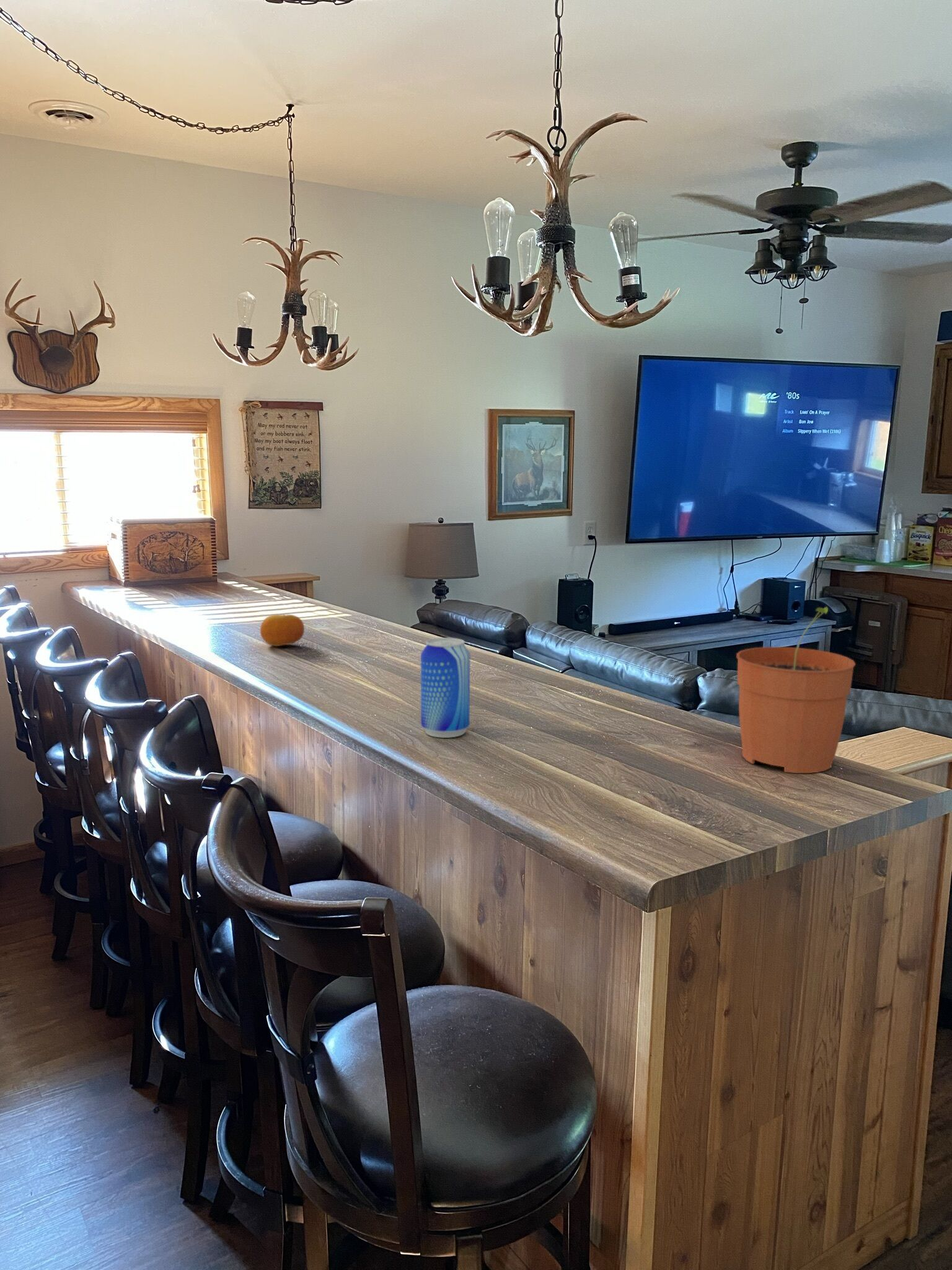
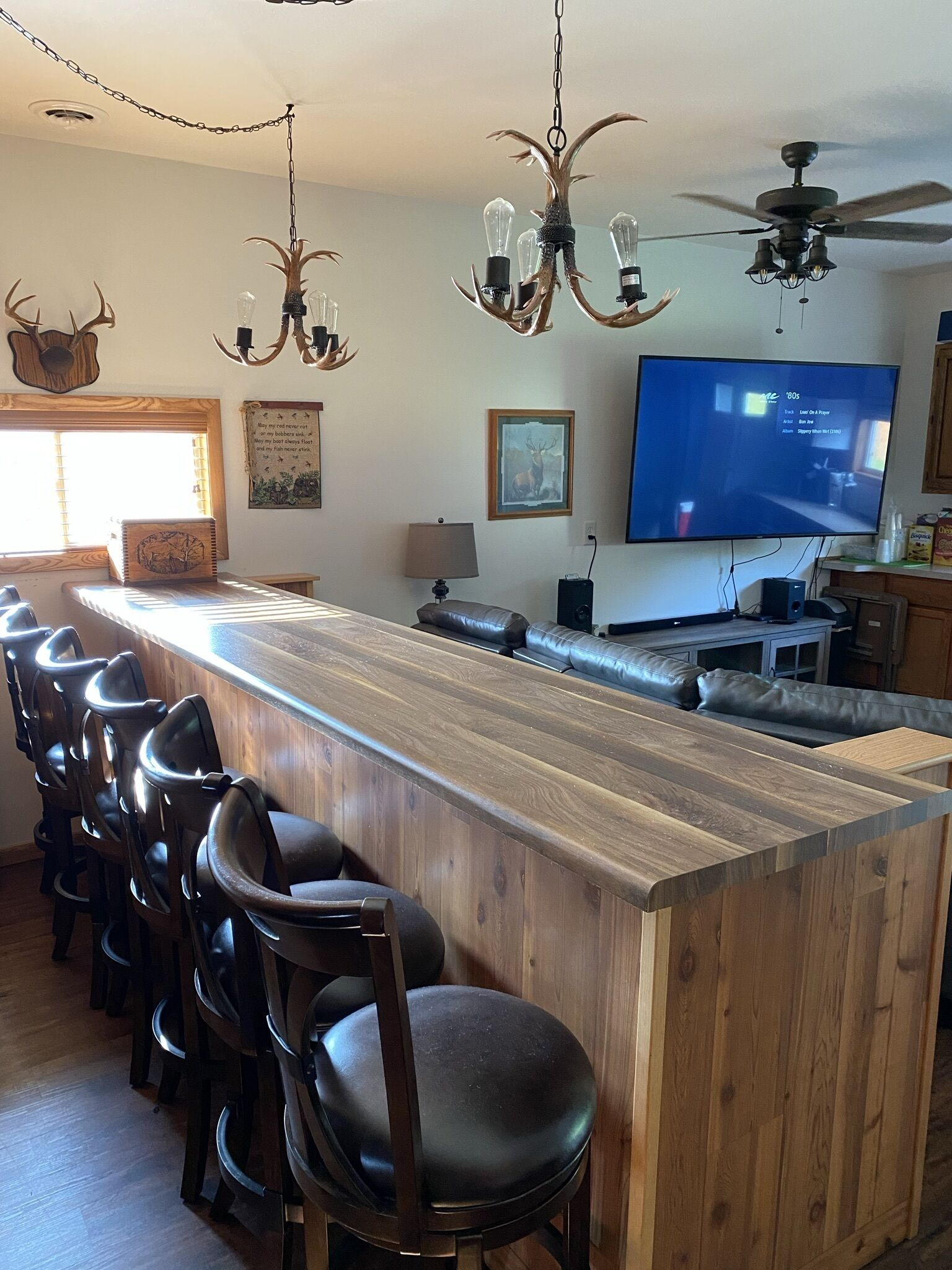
- plant pot (793, 683)
- fruit (282, 629)
- beer can (445, 686)
